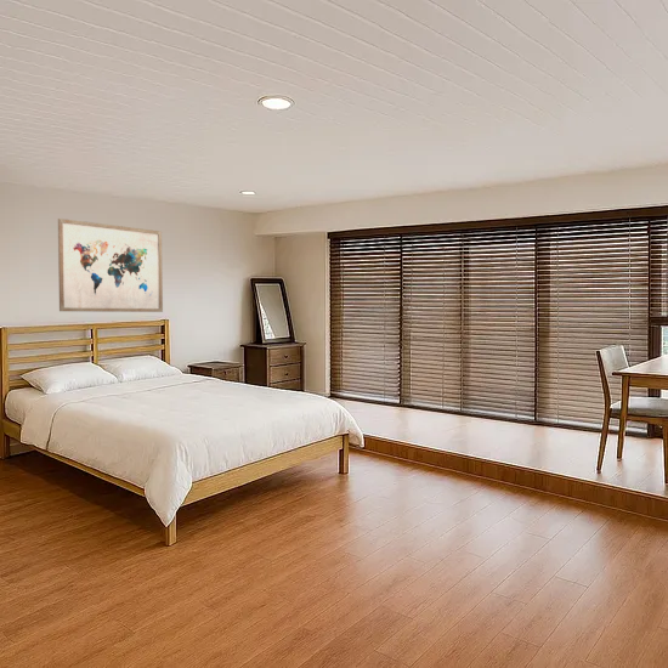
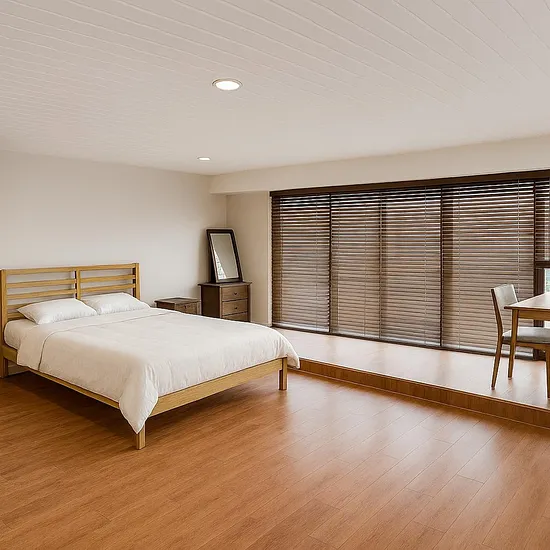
- wall art (113, 268)
